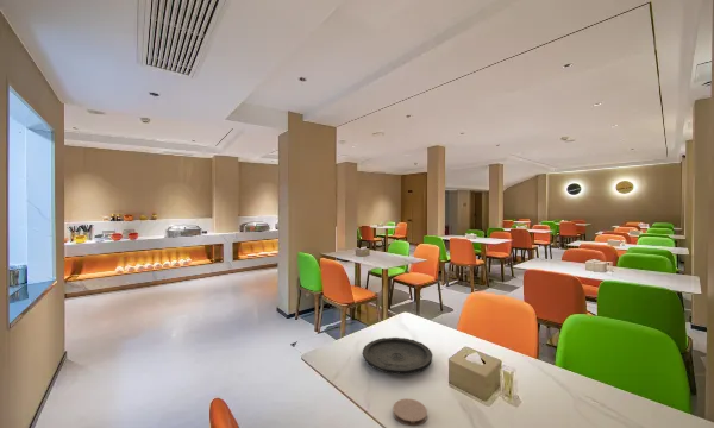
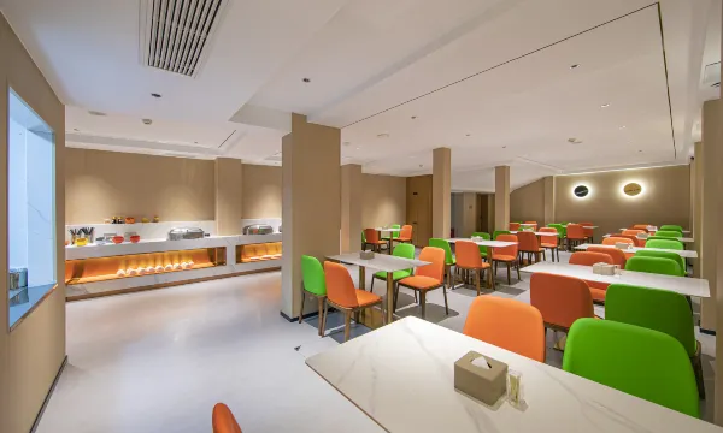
- plate (396, 354)
- coaster (409, 411)
